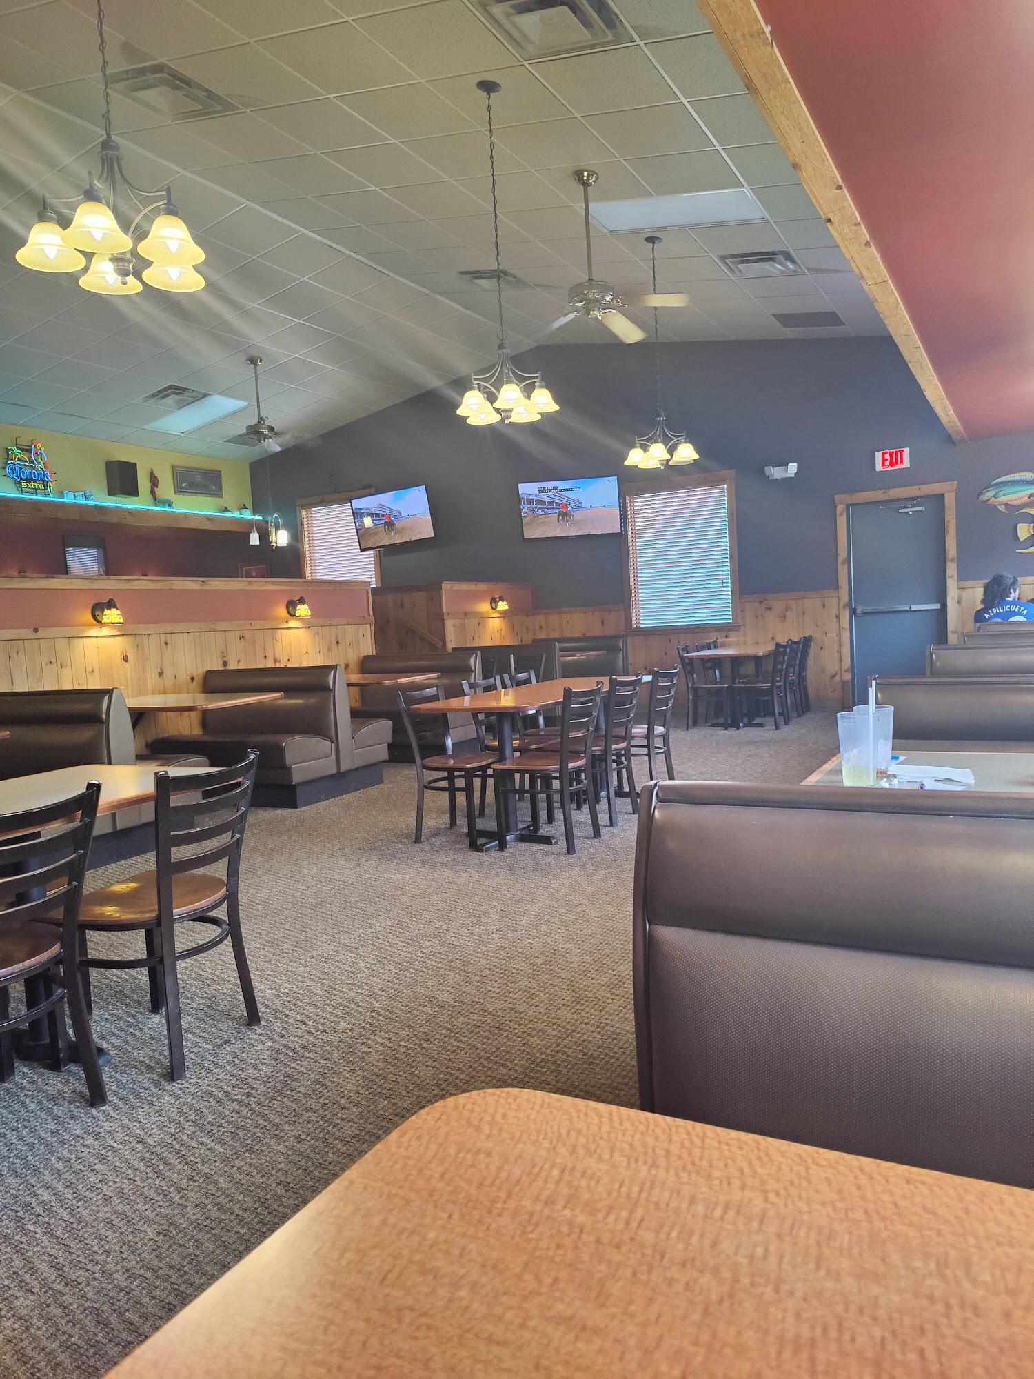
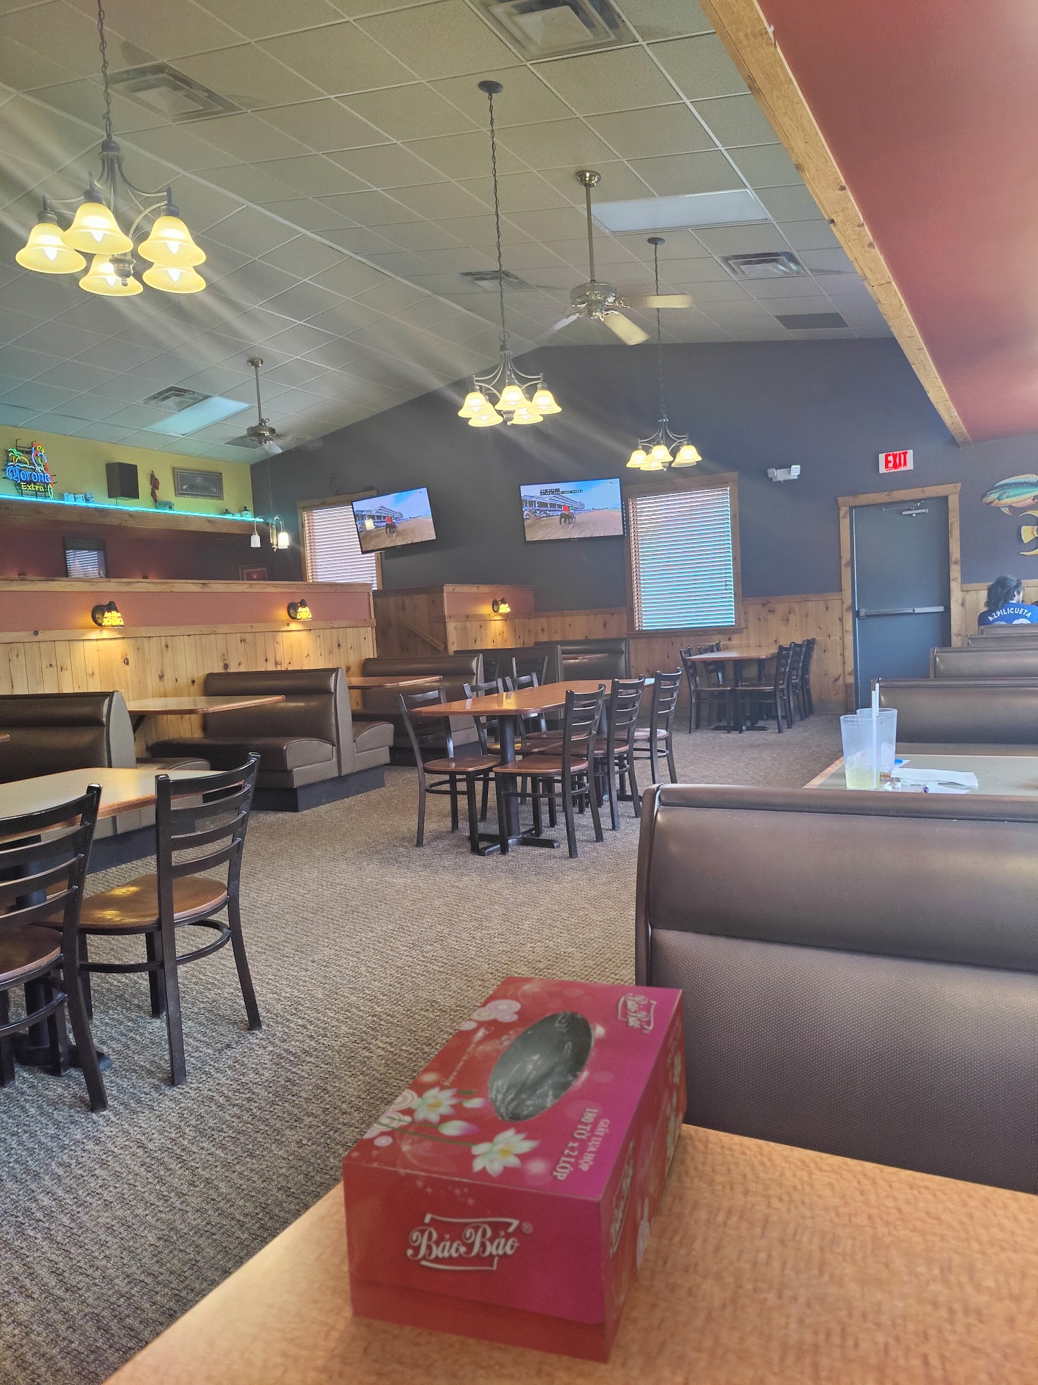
+ tissue box (544, 1129)
